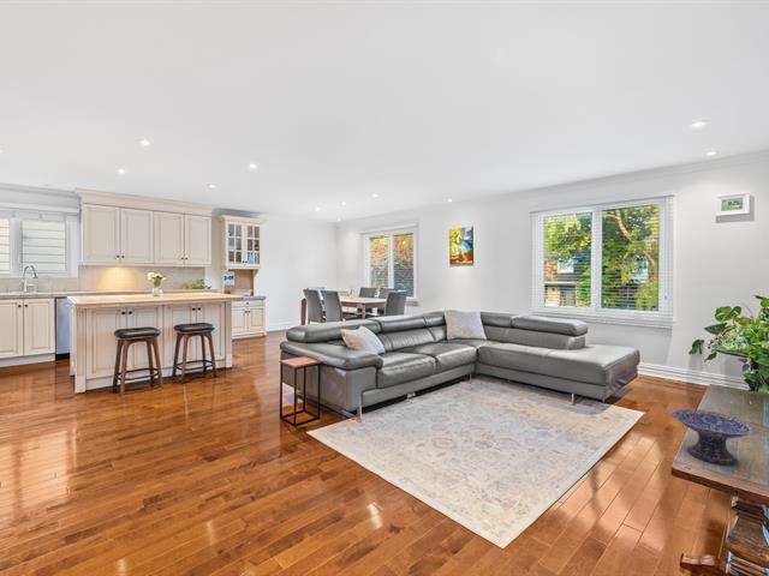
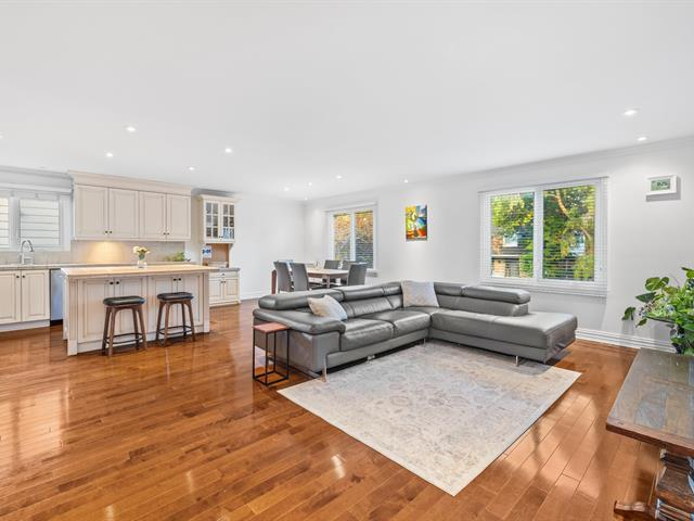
- decorative bowl (711, 437)
